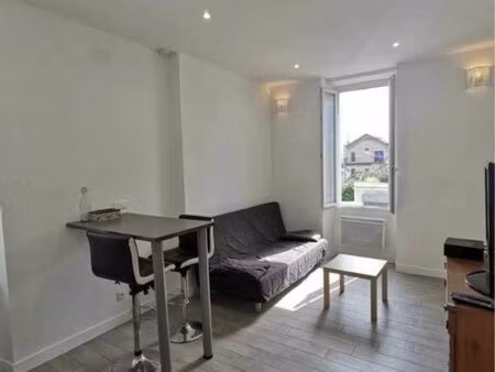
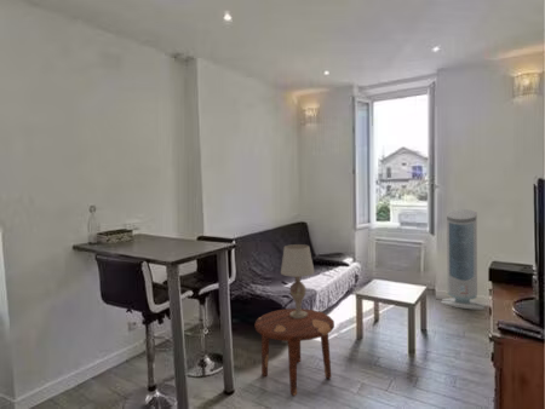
+ table lamp (297, 281)
+ side table (294, 348)
+ air purifier (461, 257)
